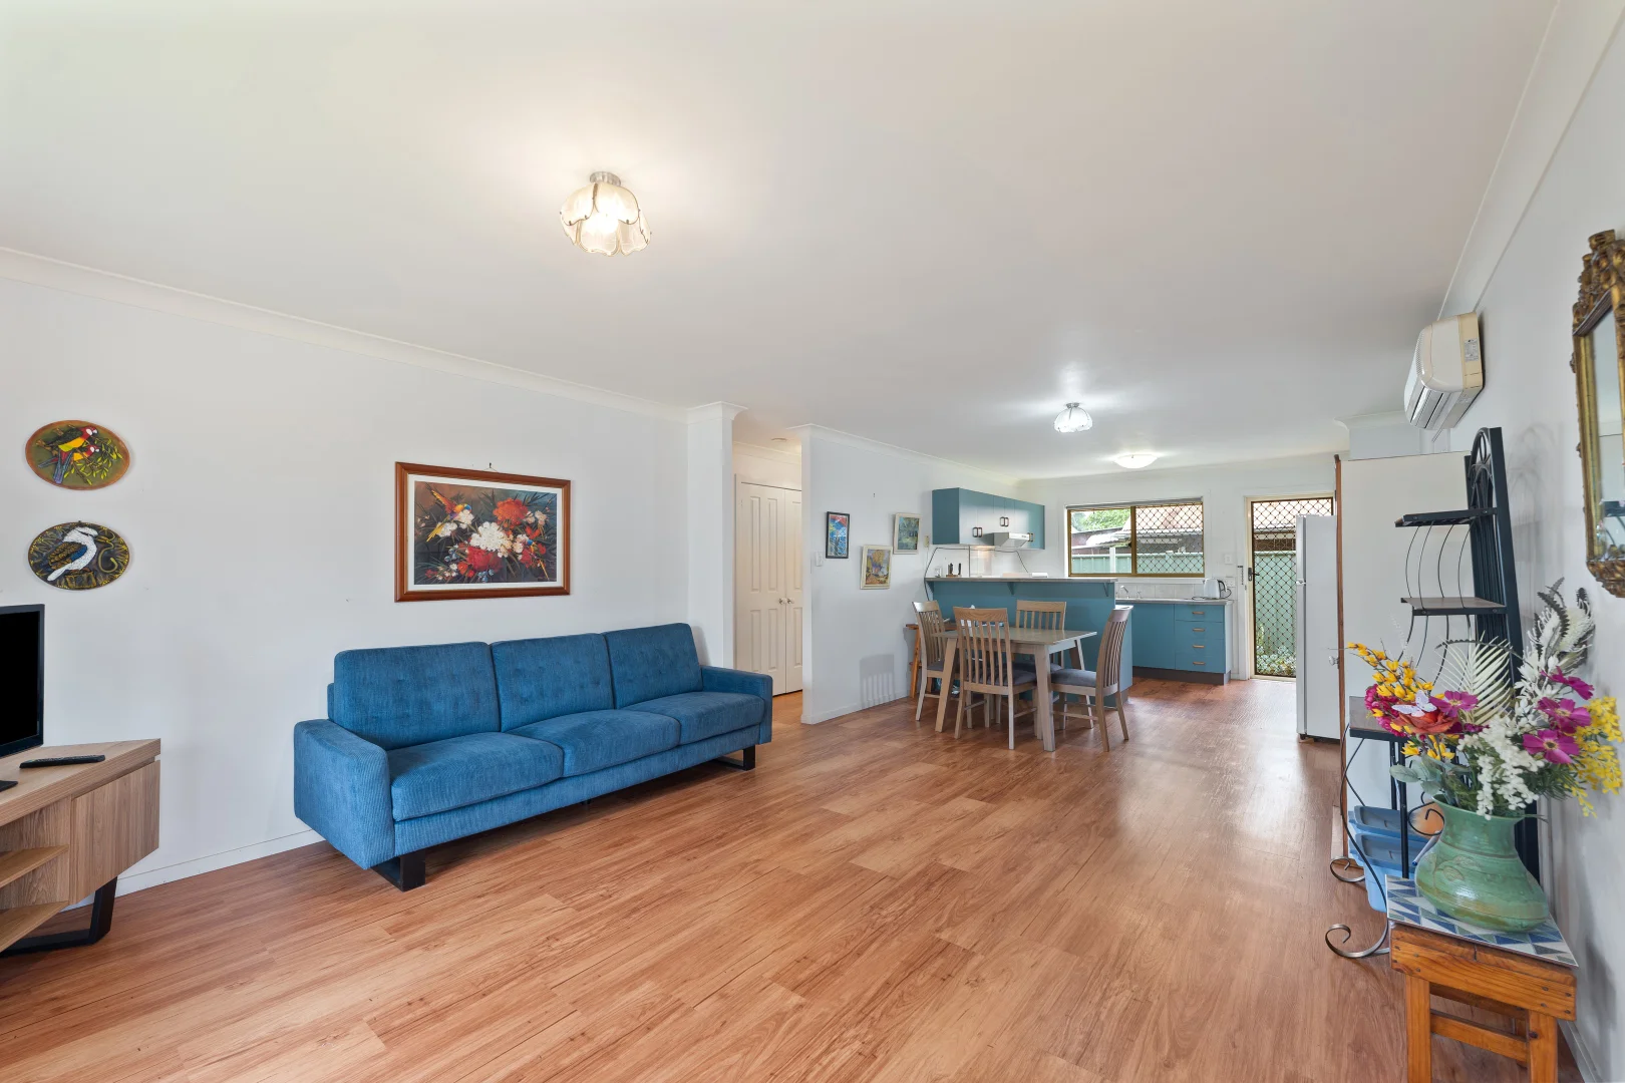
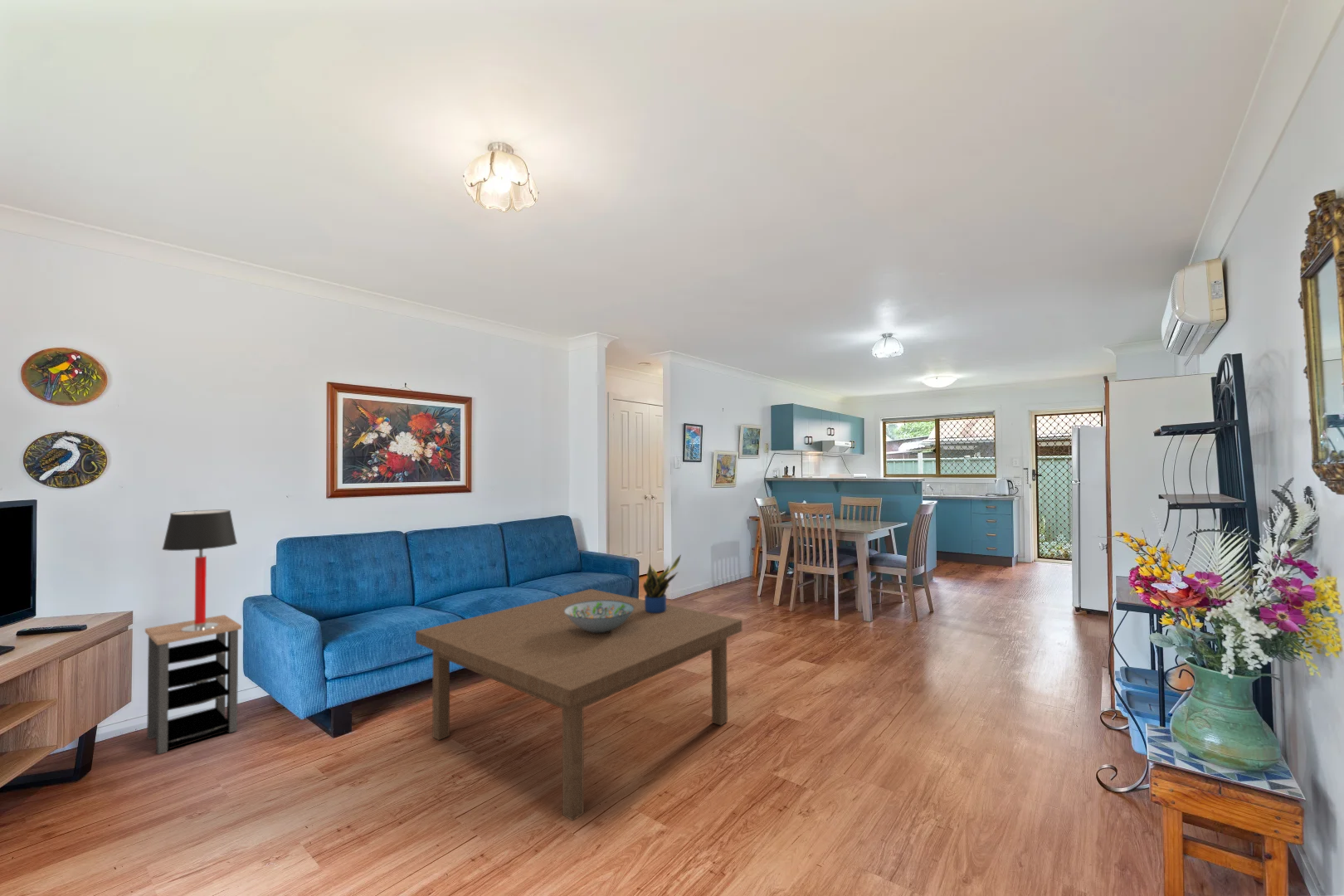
+ decorative bowl (599, 619)
+ potted plant (661, 581)
+ side table (193, 679)
+ coffee table (583, 677)
+ table lamp (200, 569)
